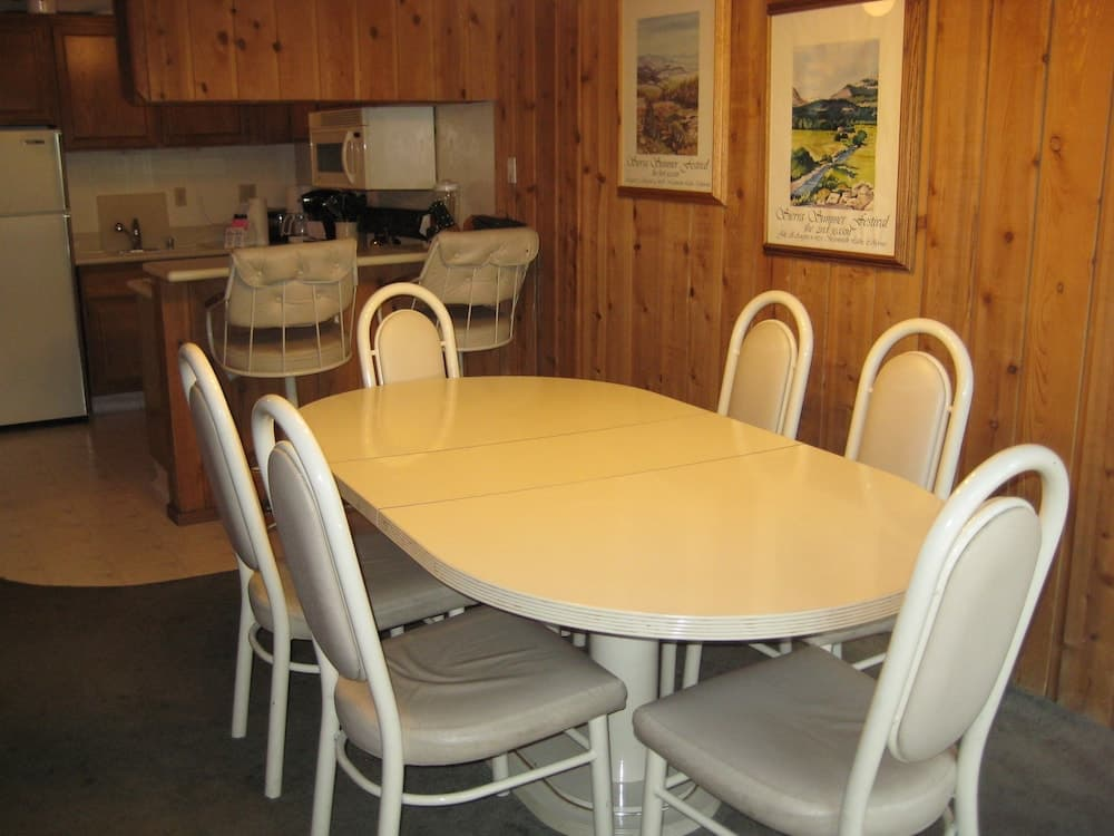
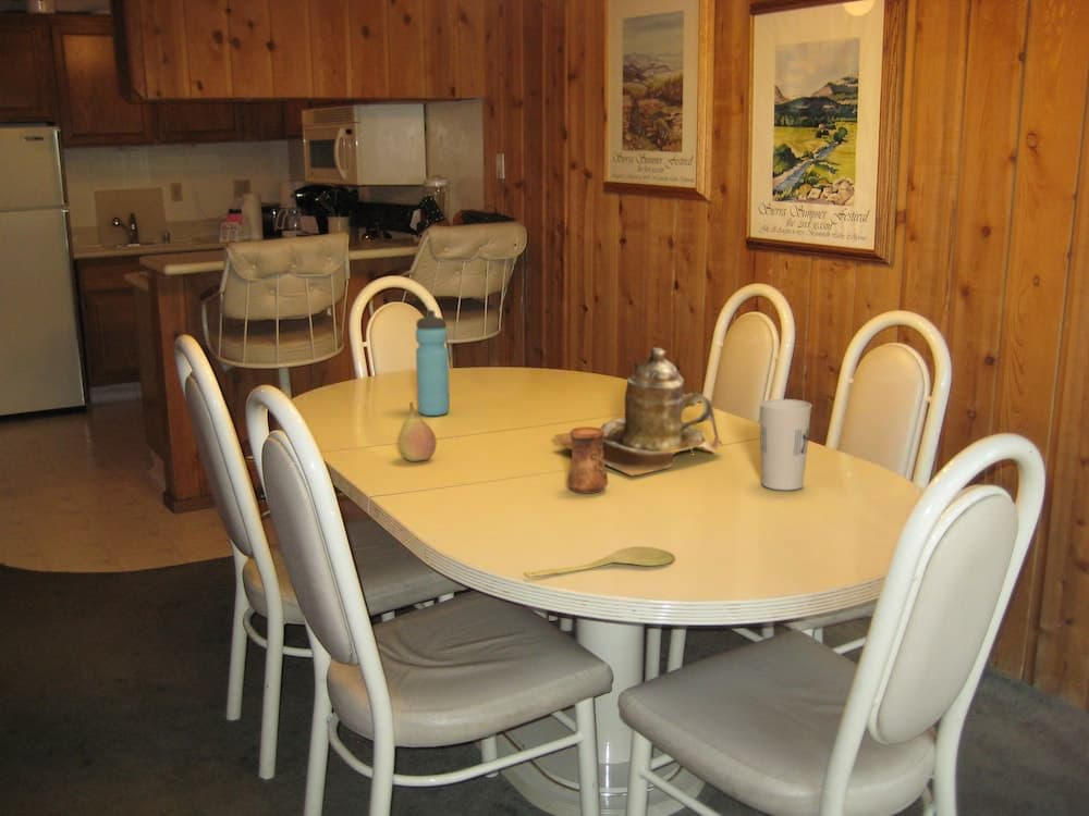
+ spoon (600, 561)
+ water bottle (432, 361)
+ teapot (639, 400)
+ cup (587, 459)
+ cup (783, 444)
+ fruit (416, 431)
